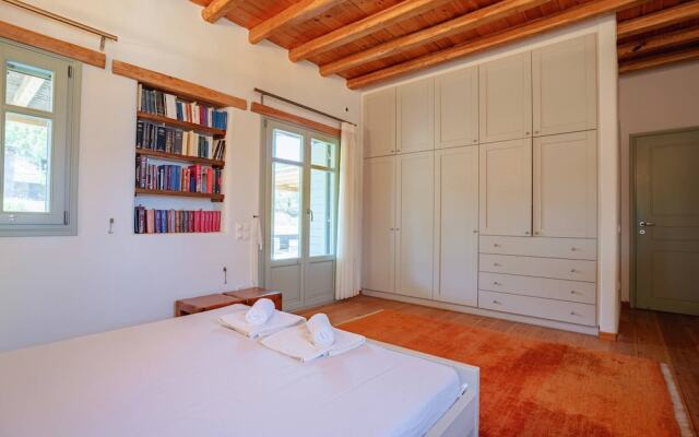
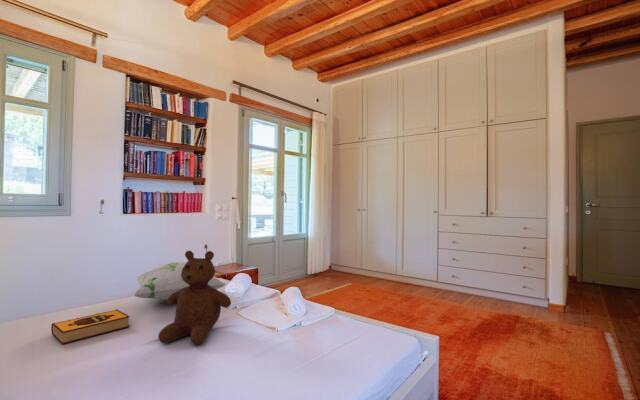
+ decorative pillow (179, 280)
+ hardback book (91, 324)
+ teddy bear (193, 293)
